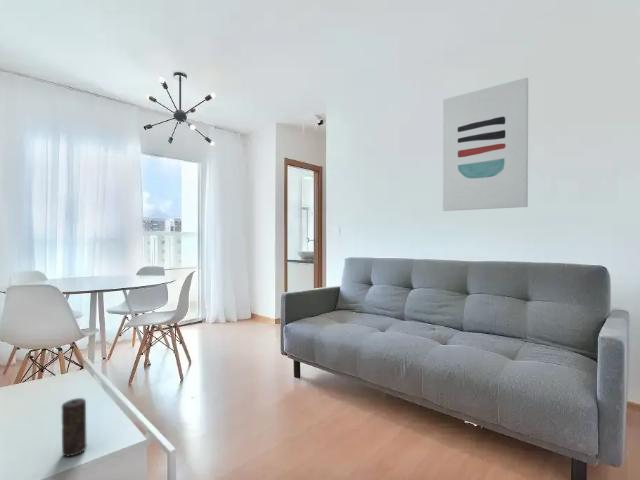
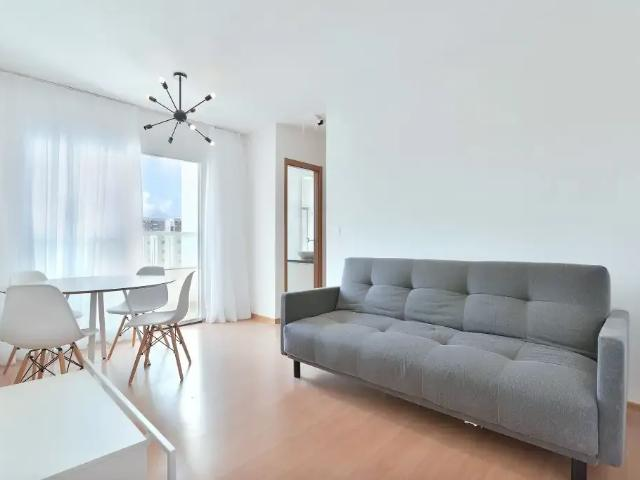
- candle (74, 426)
- wall art (482, 149)
